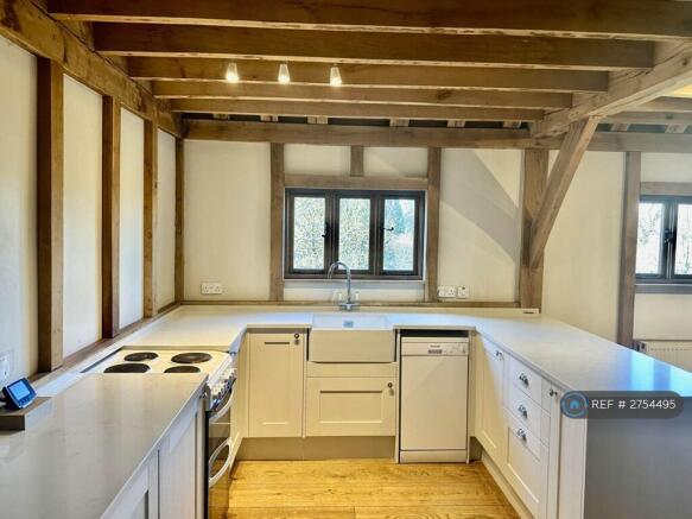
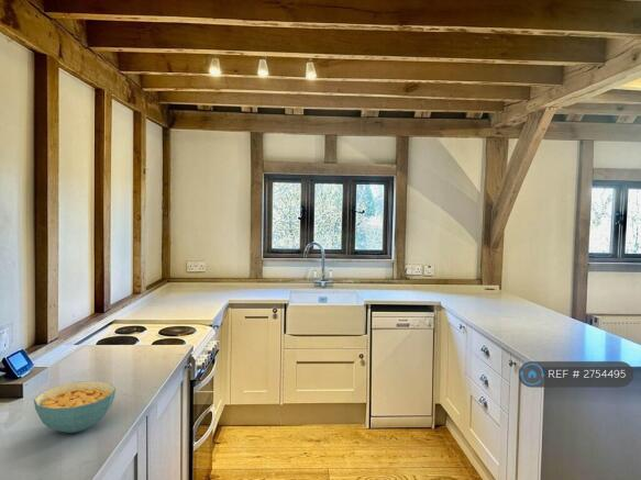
+ cereal bowl (76, 411)
